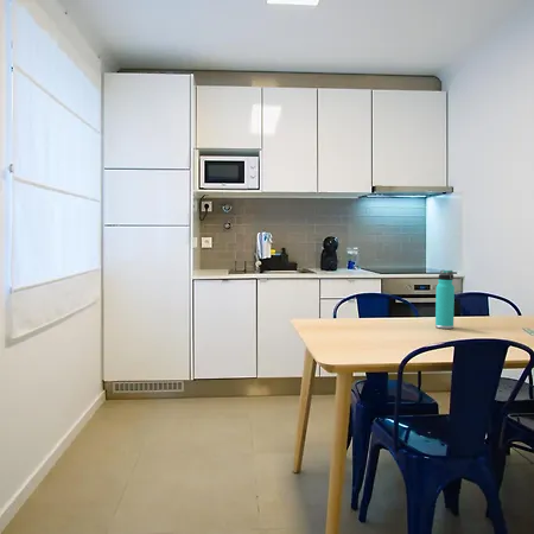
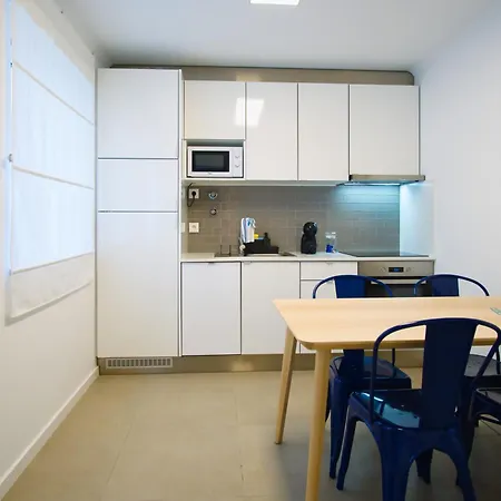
- thermos bottle (444, 298)
